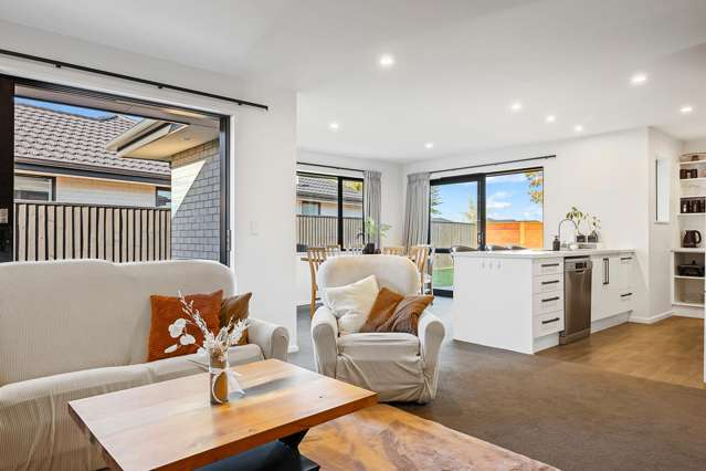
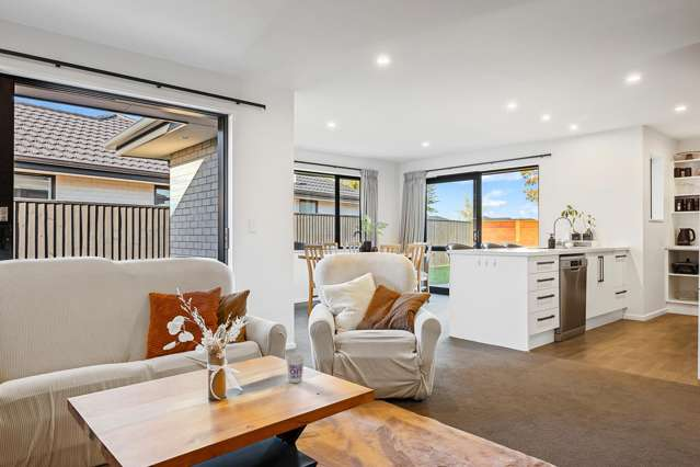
+ cup (295, 368)
